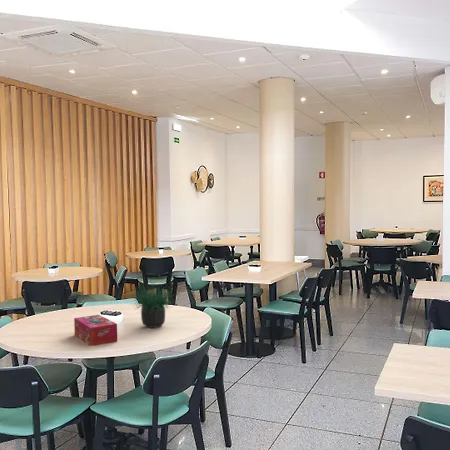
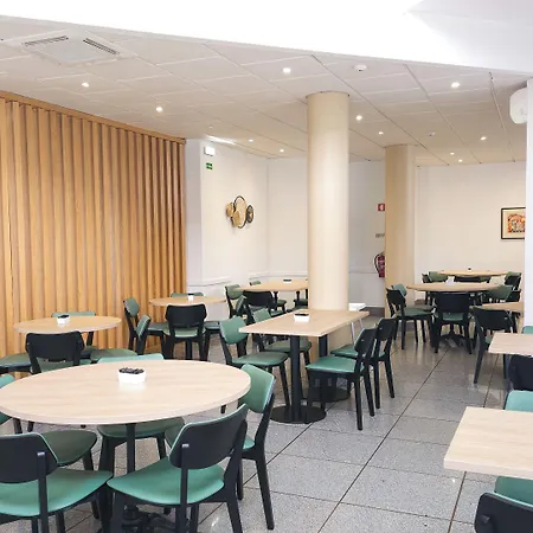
- tissue box (95, 329)
- potted plant (152, 299)
